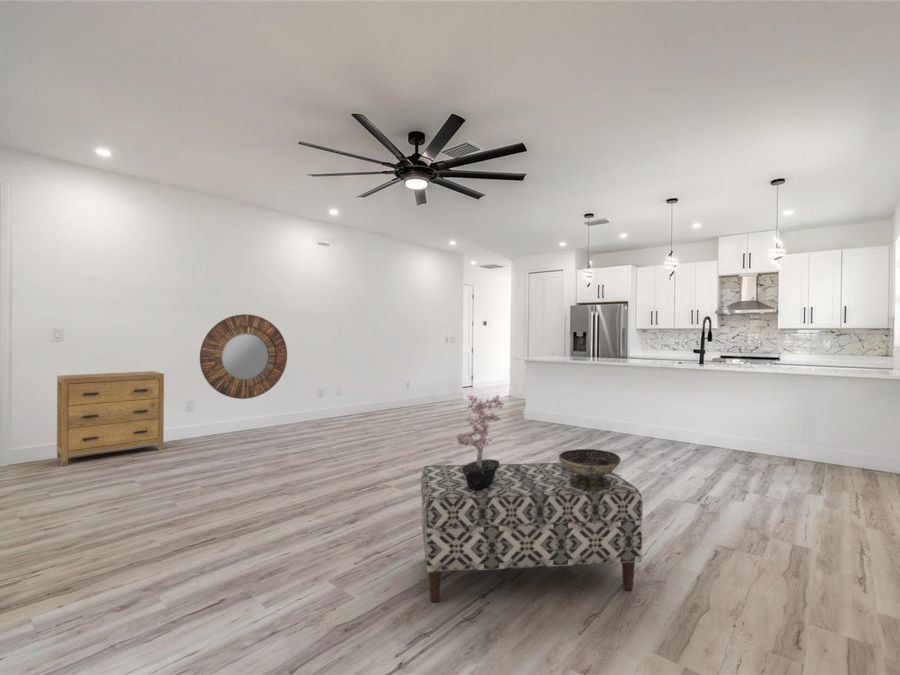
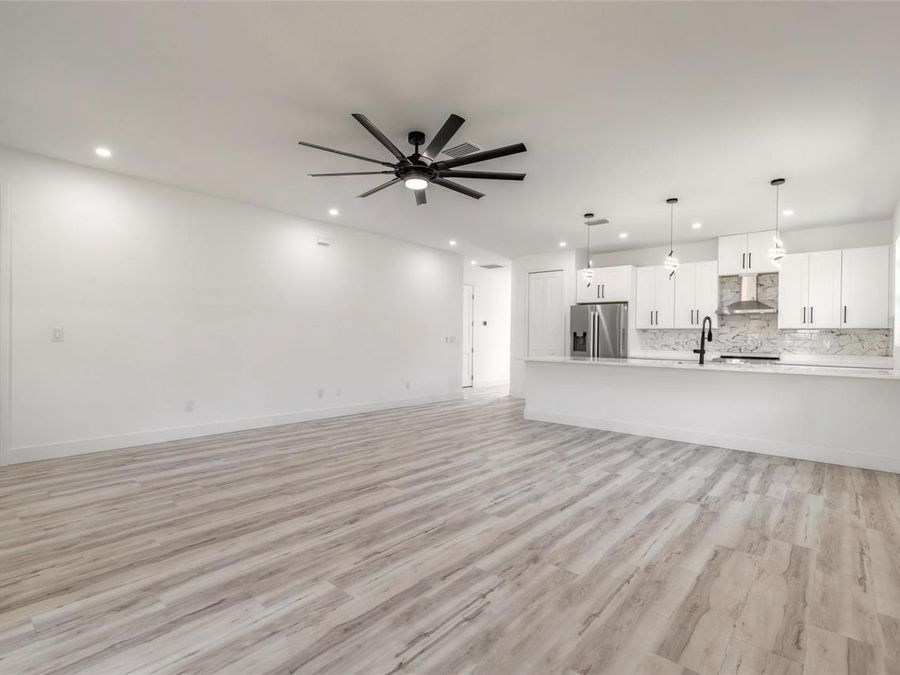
- dresser (112, 414)
- potted plant (482, 434)
- decorative bowl (588, 469)
- home mirror (246, 356)
- bench (522, 524)
